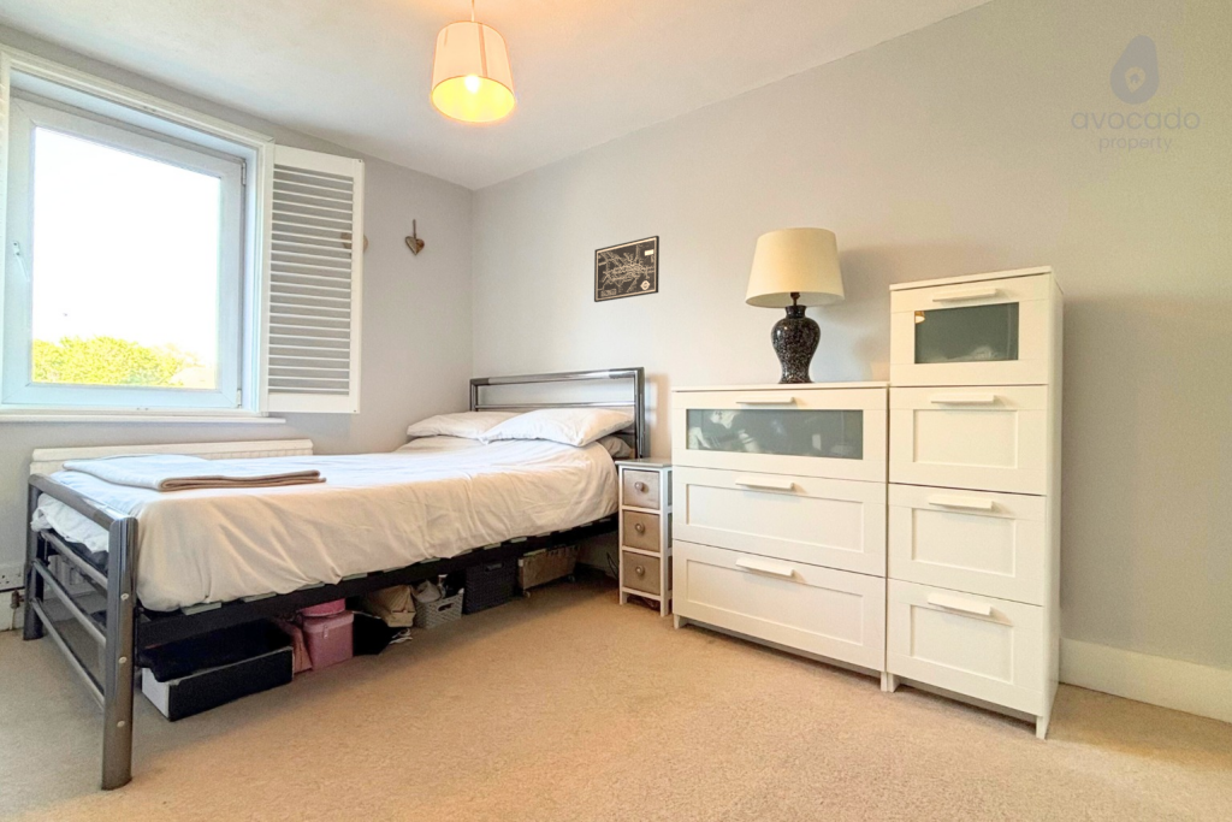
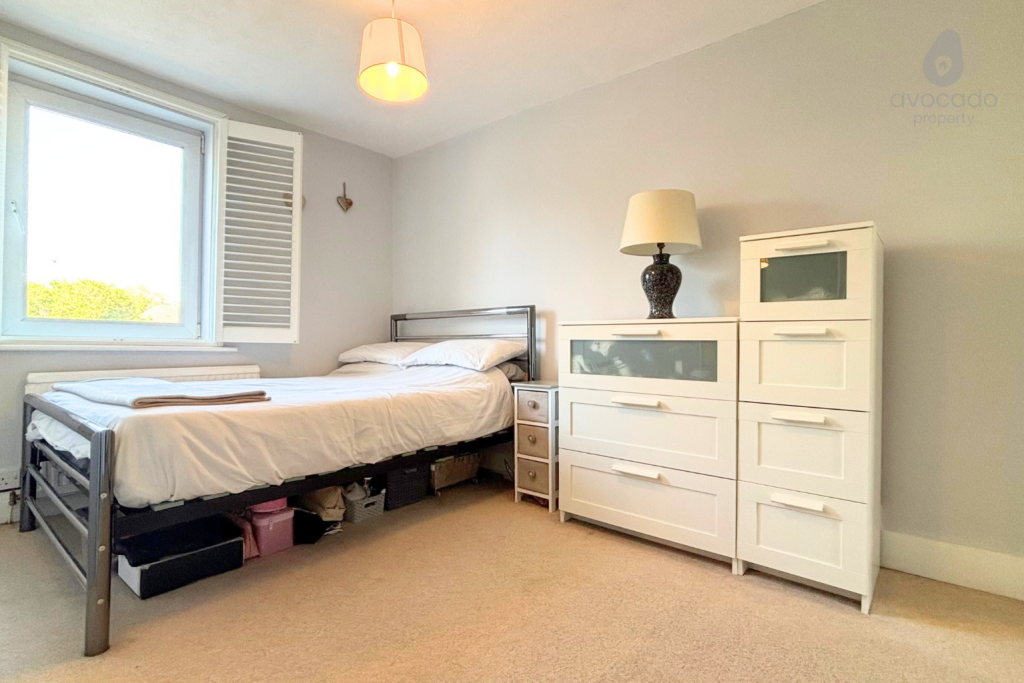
- wall art (624, 270)
